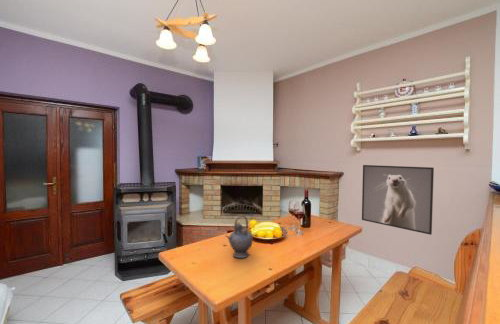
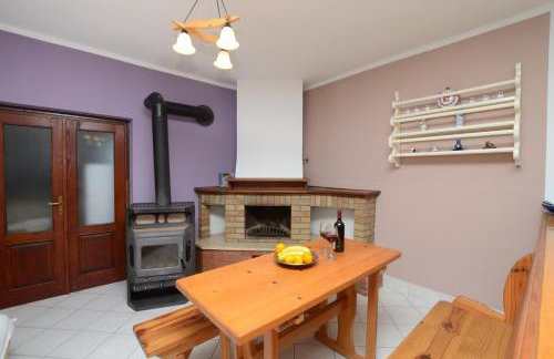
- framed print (394, 196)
- teapot (238, 235)
